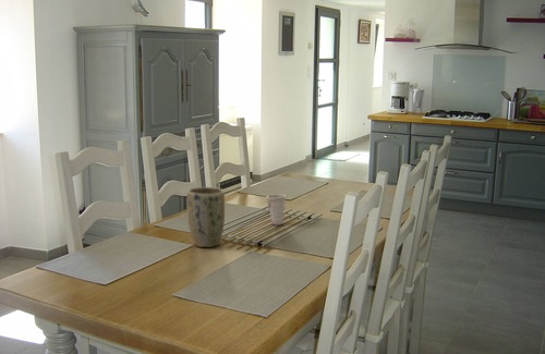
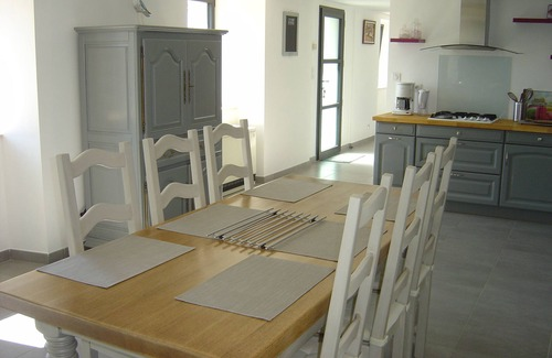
- plant pot (206, 217)
- cup (275, 209)
